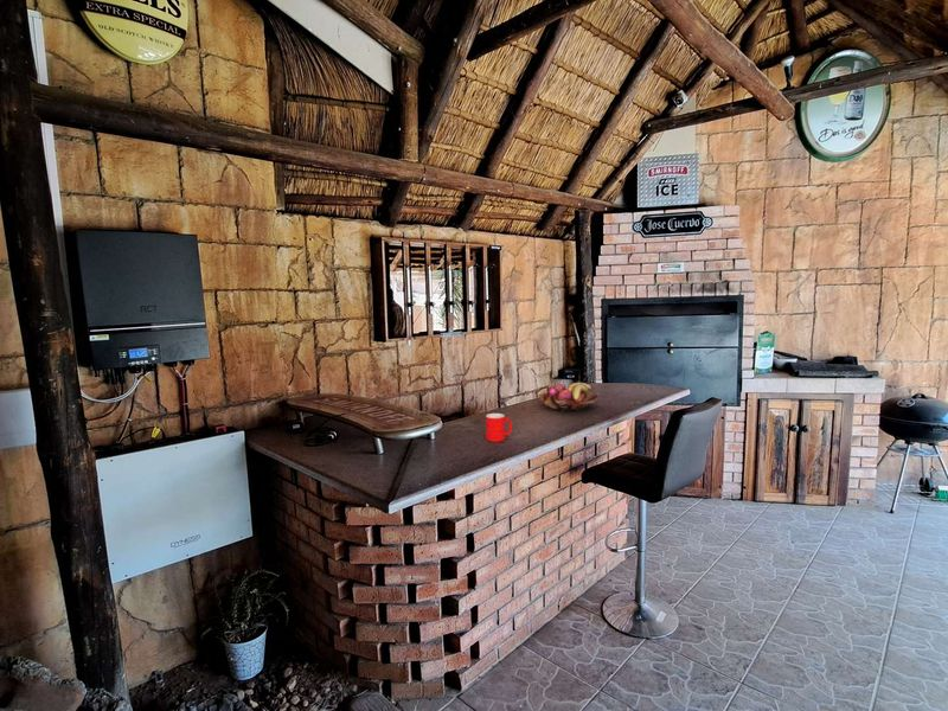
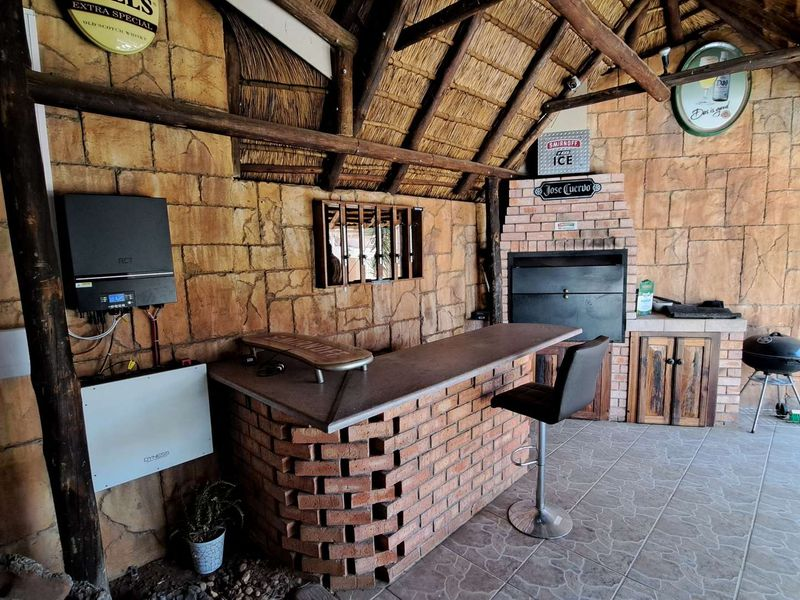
- fruit basket (569, 396)
- cup (499, 427)
